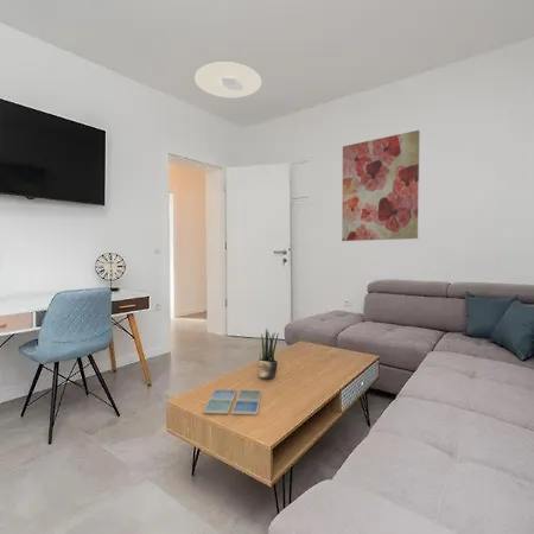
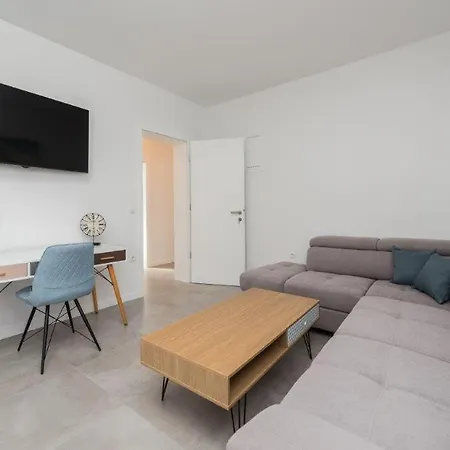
- potted plant (268, 352)
- ceiling light (228, 78)
- wall art (377, 189)
- drink coaster (233, 400)
